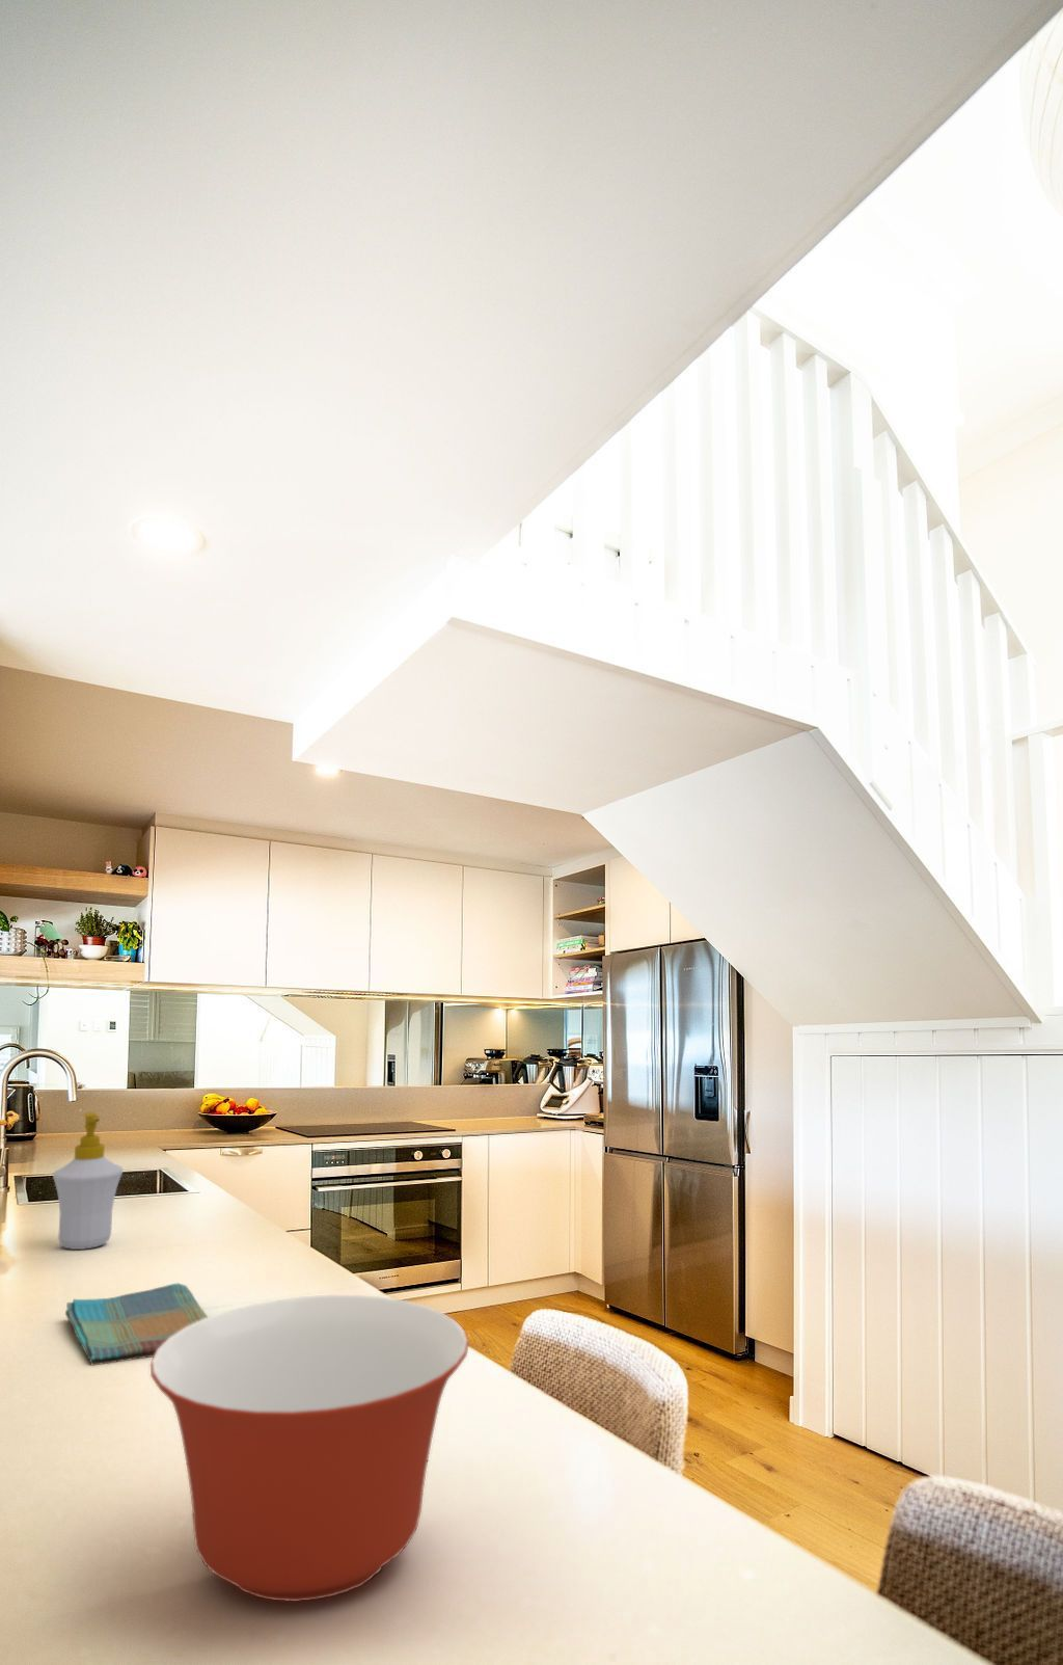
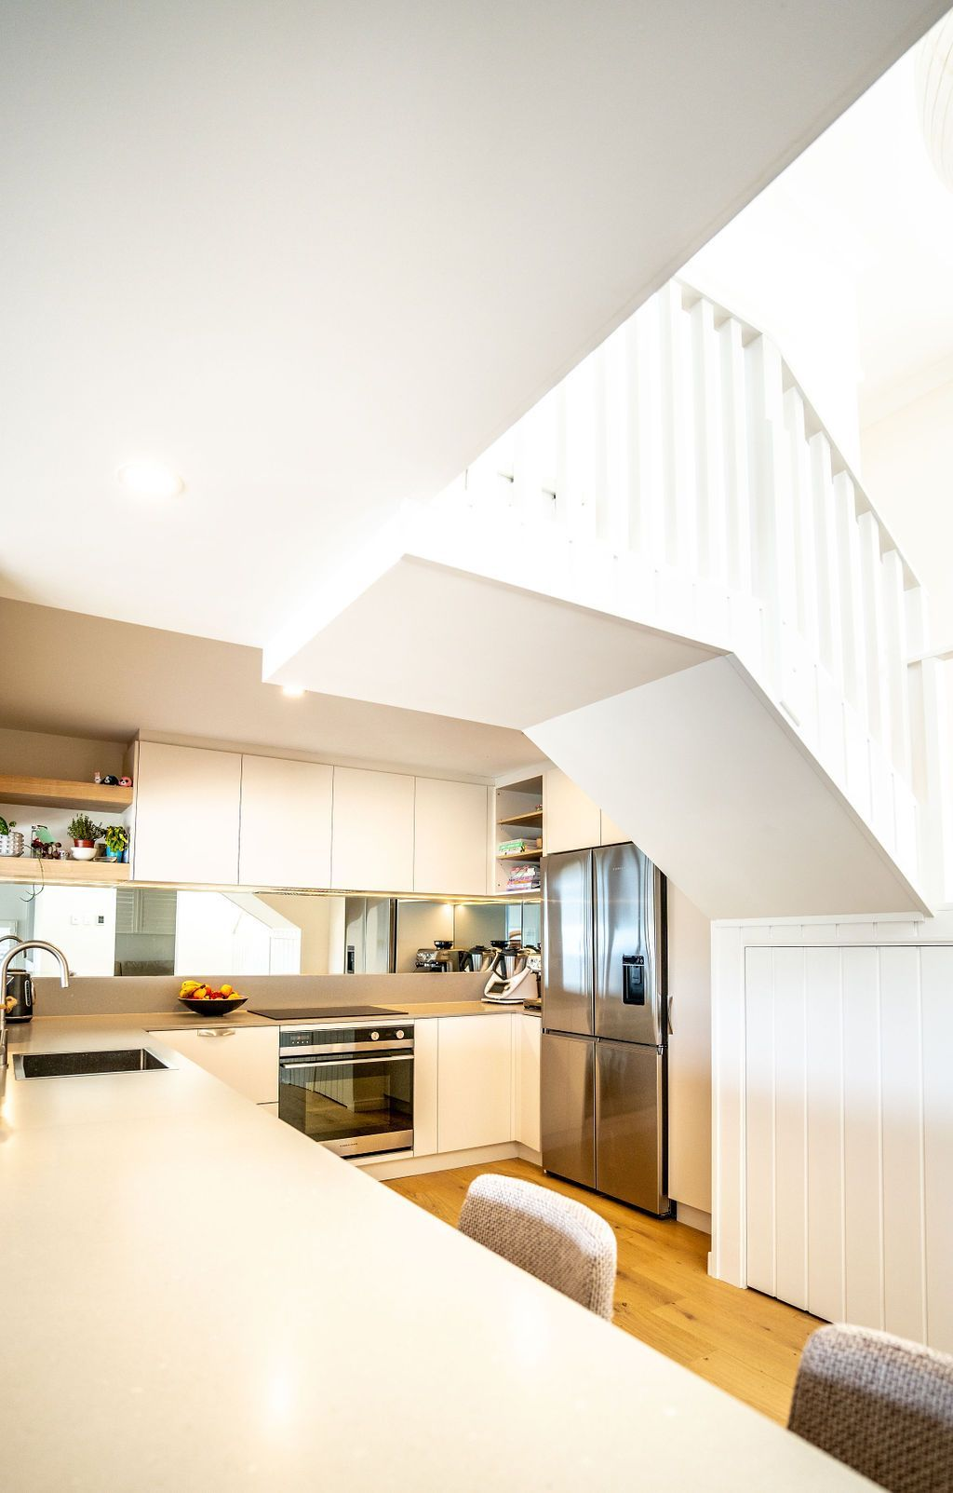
- soap bottle (87, 1178)
- mixing bowl (312, 1448)
- dish towel (141, 1323)
